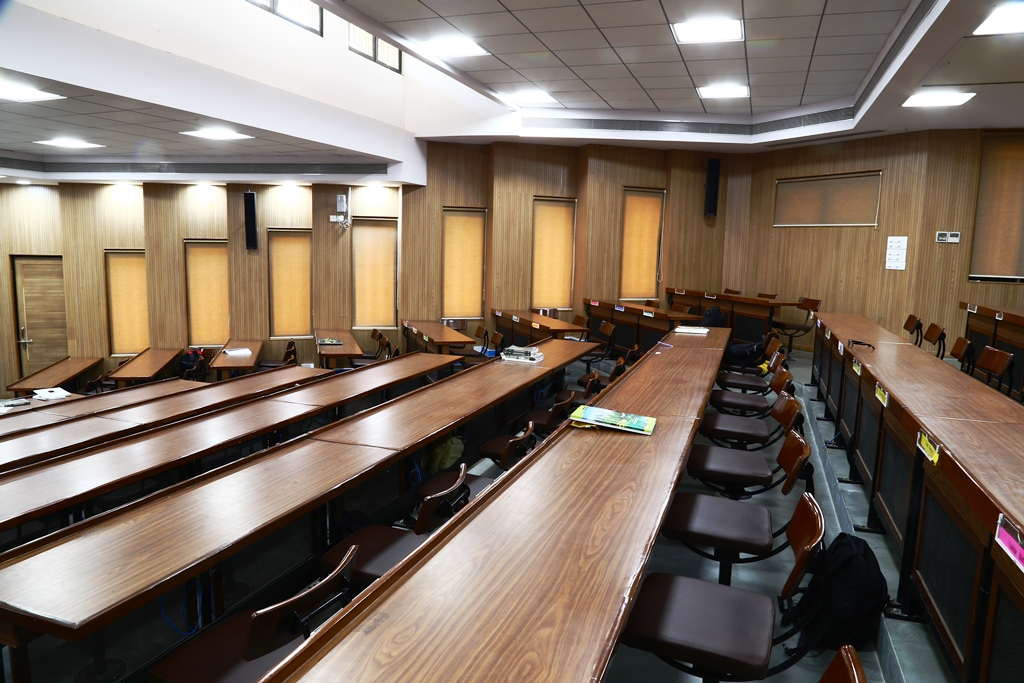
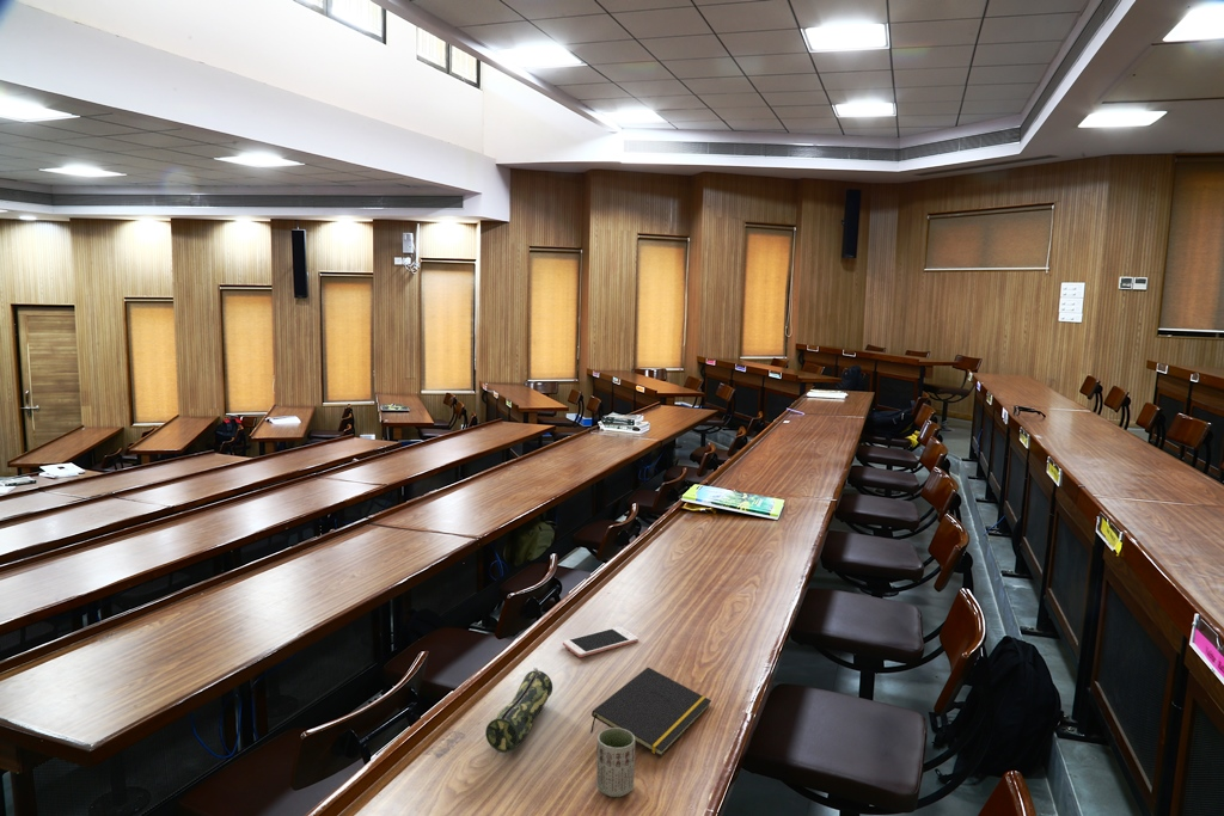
+ notepad (653, 707)
+ cell phone (600, 640)
+ cup (616, 762)
+ pencil case (521, 708)
